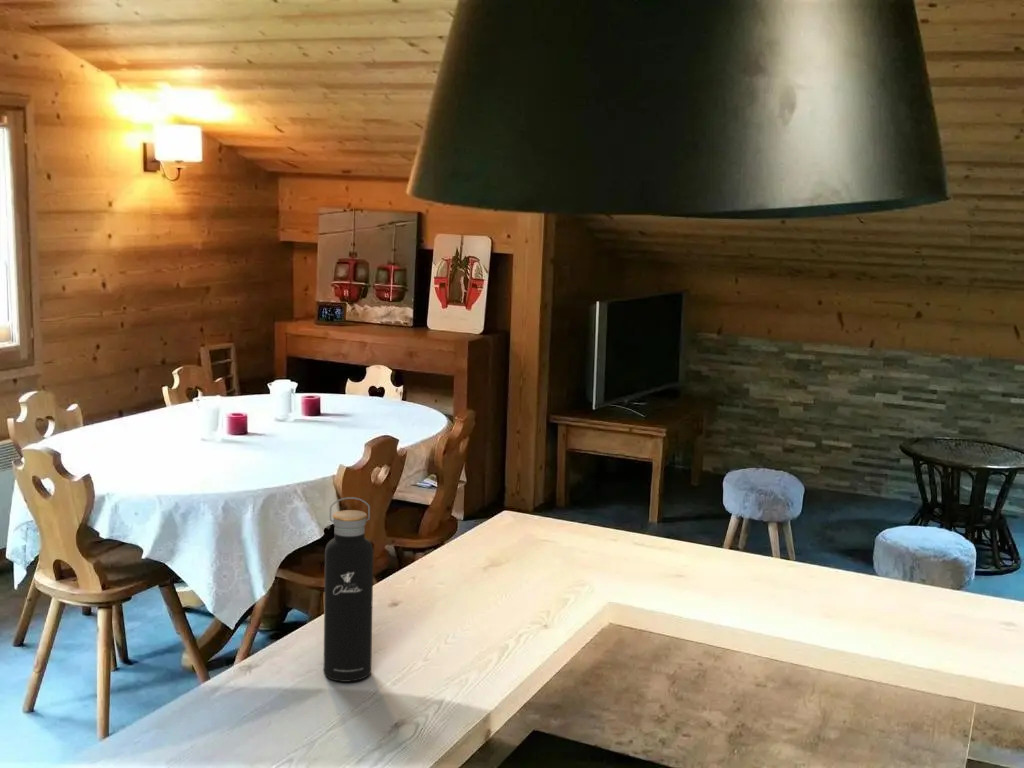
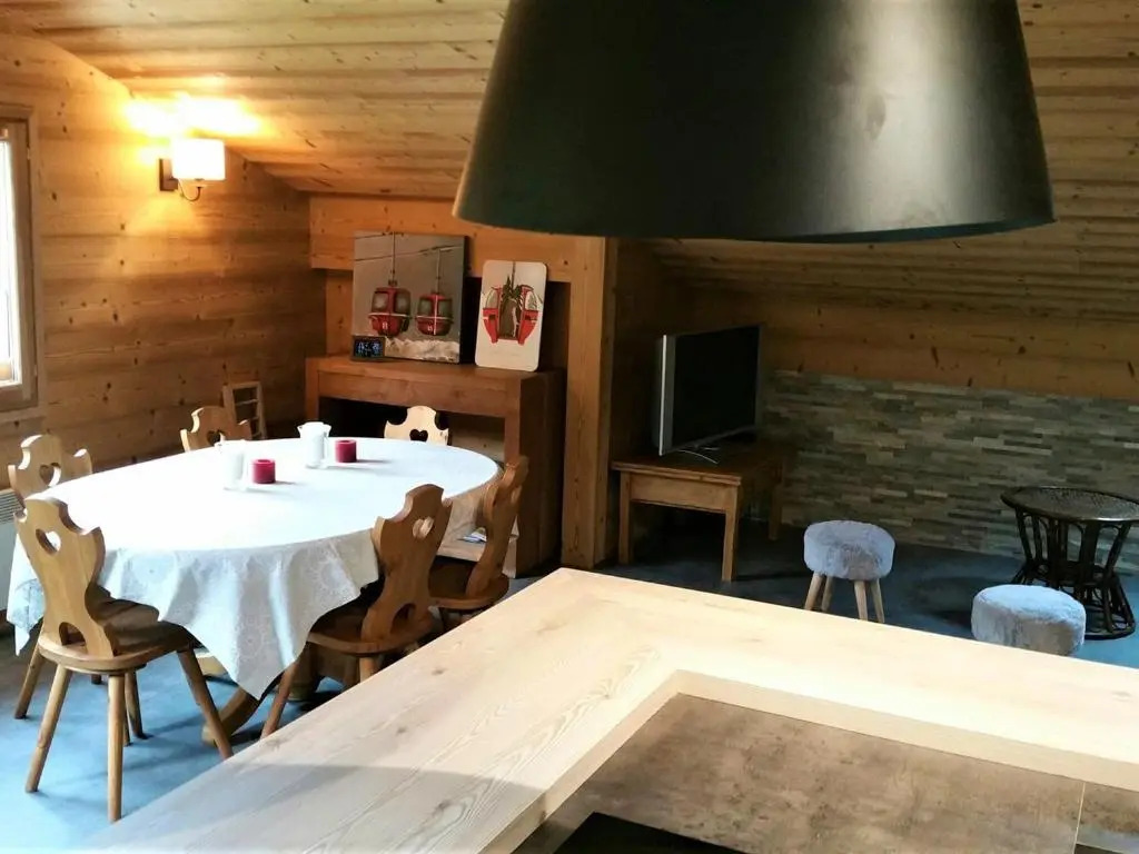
- water bottle (348, 585)
